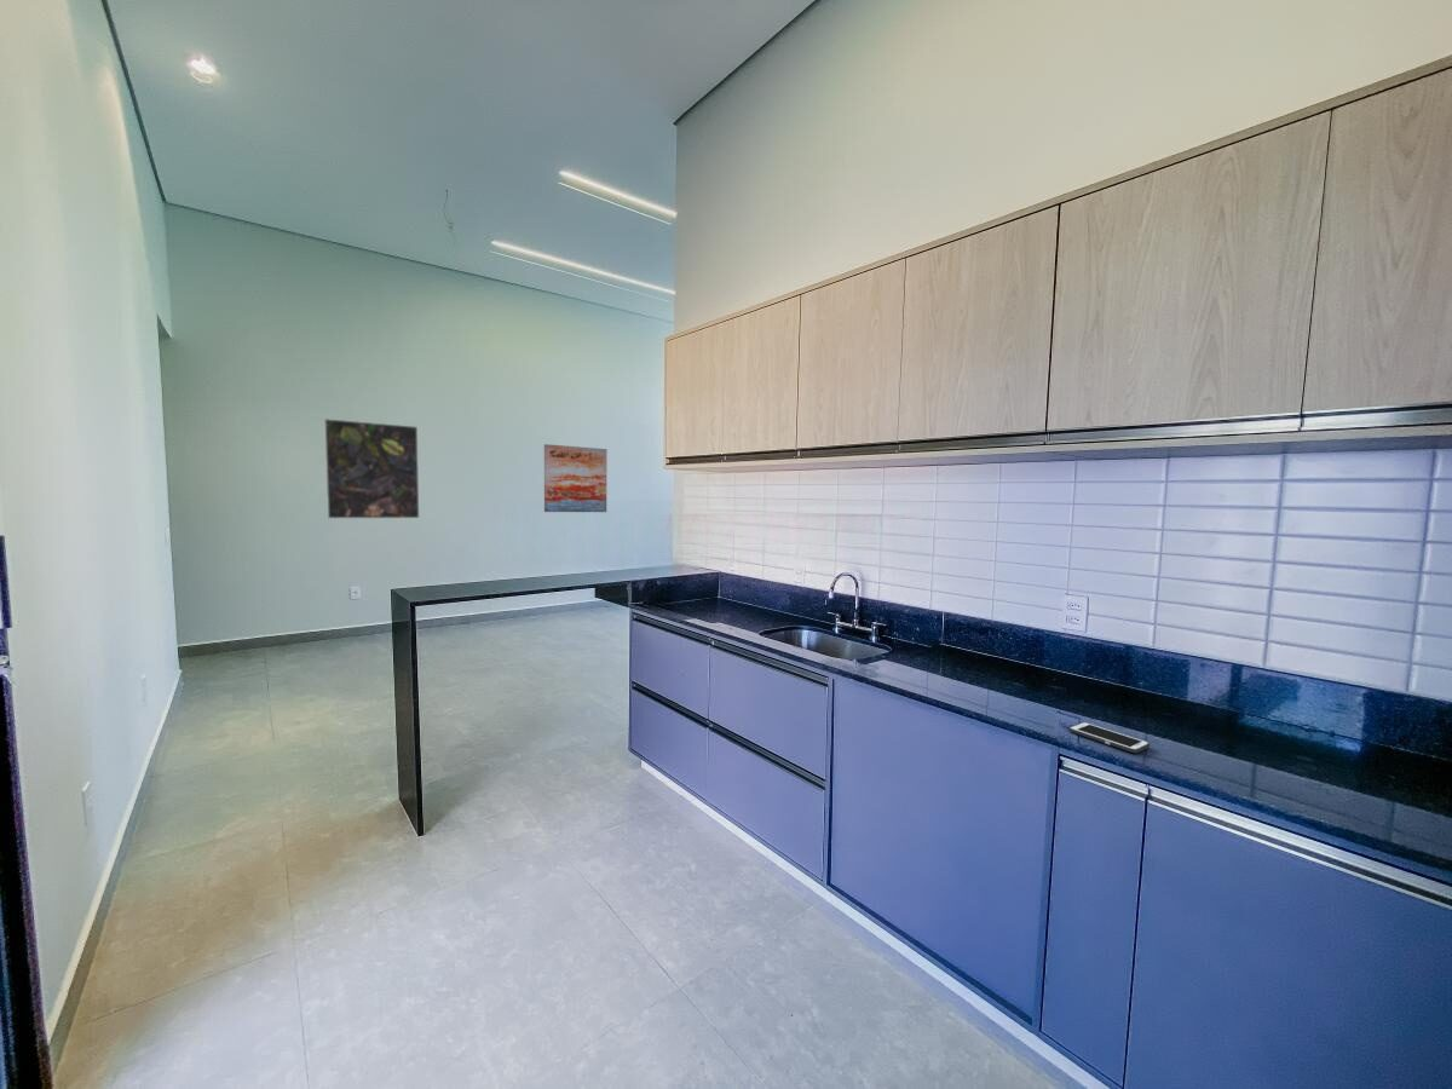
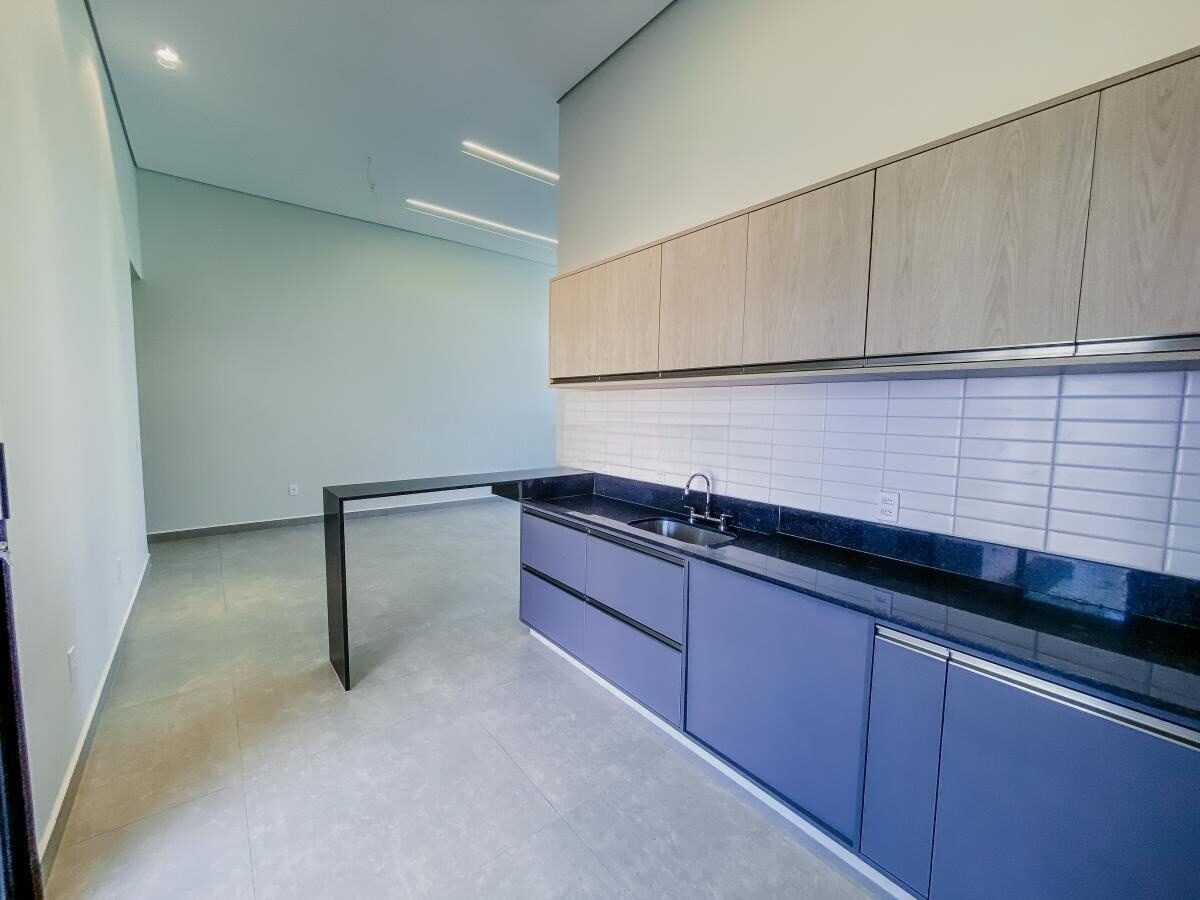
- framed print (374, 471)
- cell phone (1107, 736)
- wall art (576, 479)
